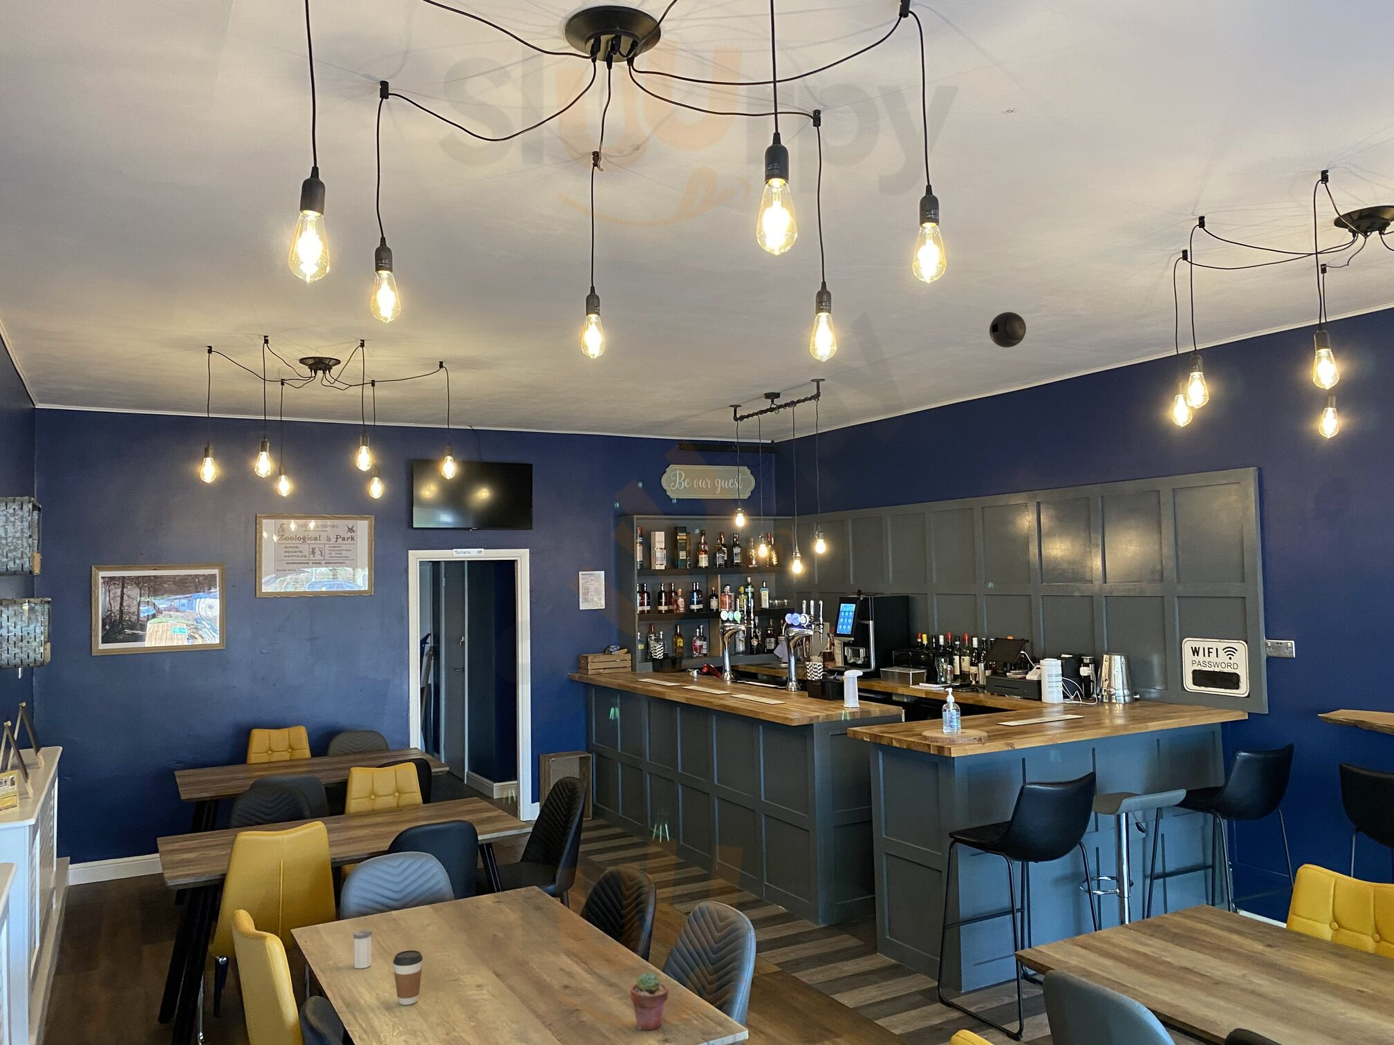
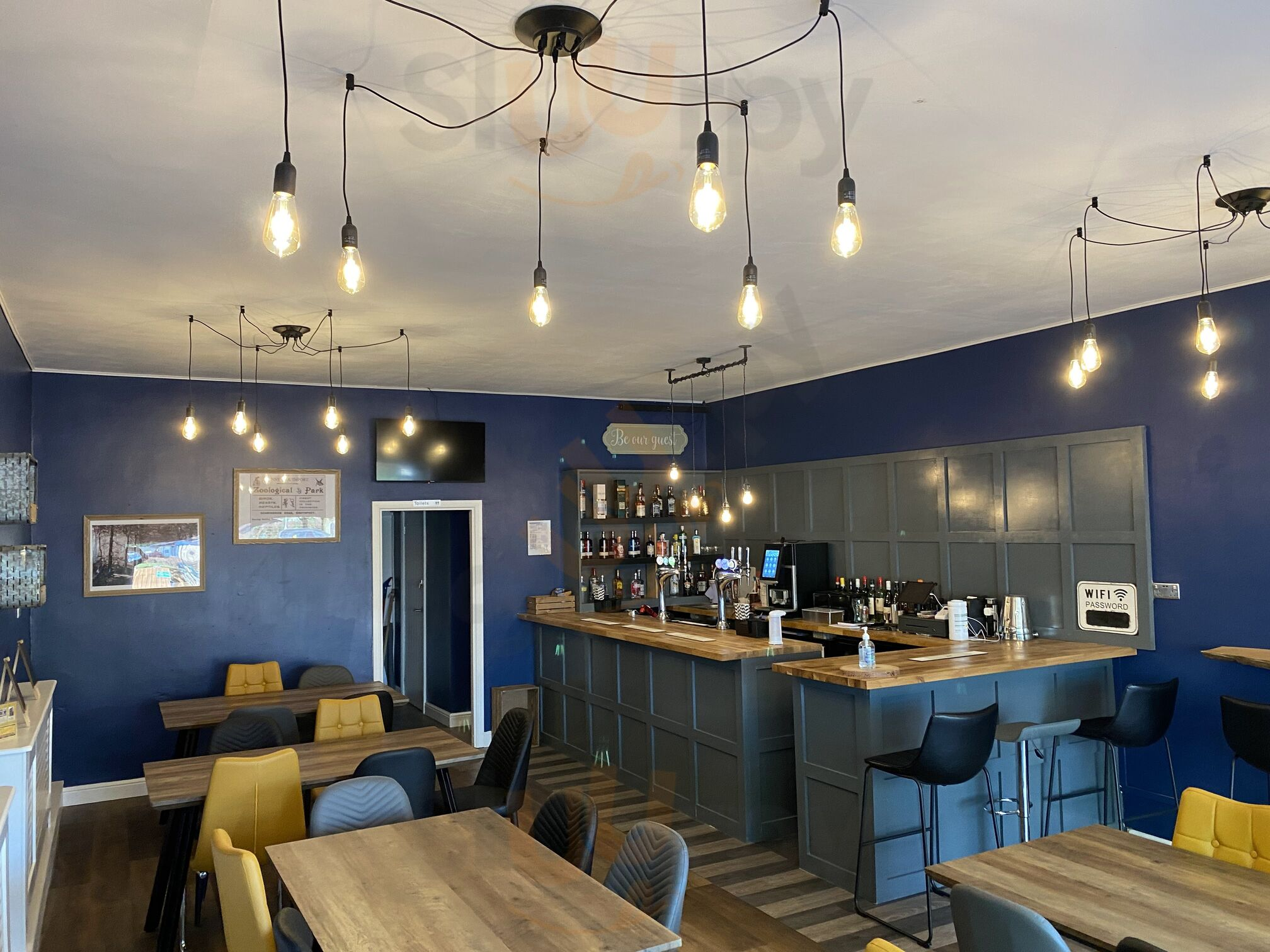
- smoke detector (1008, 329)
- coffee cup (408, 977)
- salt shaker (362, 948)
- potted succulent (649, 999)
